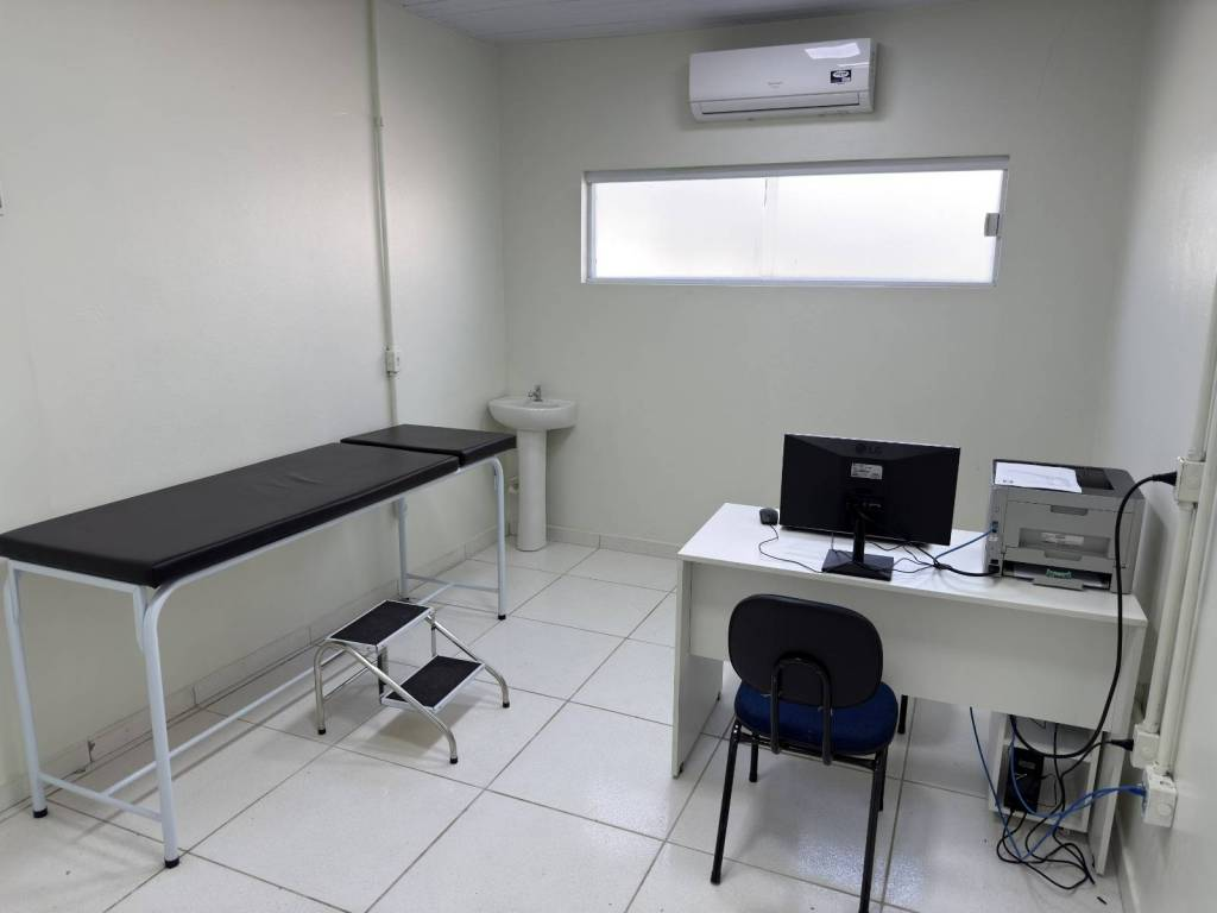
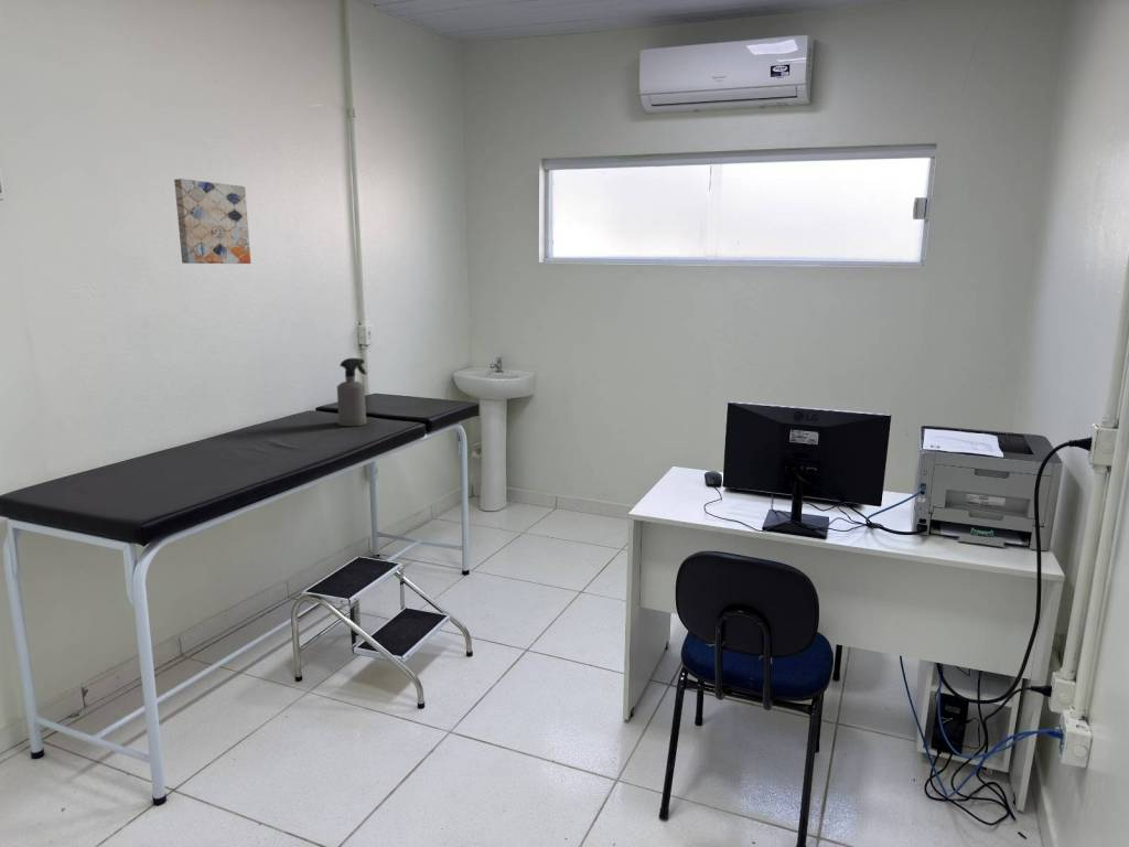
+ wall art (214, 223)
+ spray bottle (353, 390)
